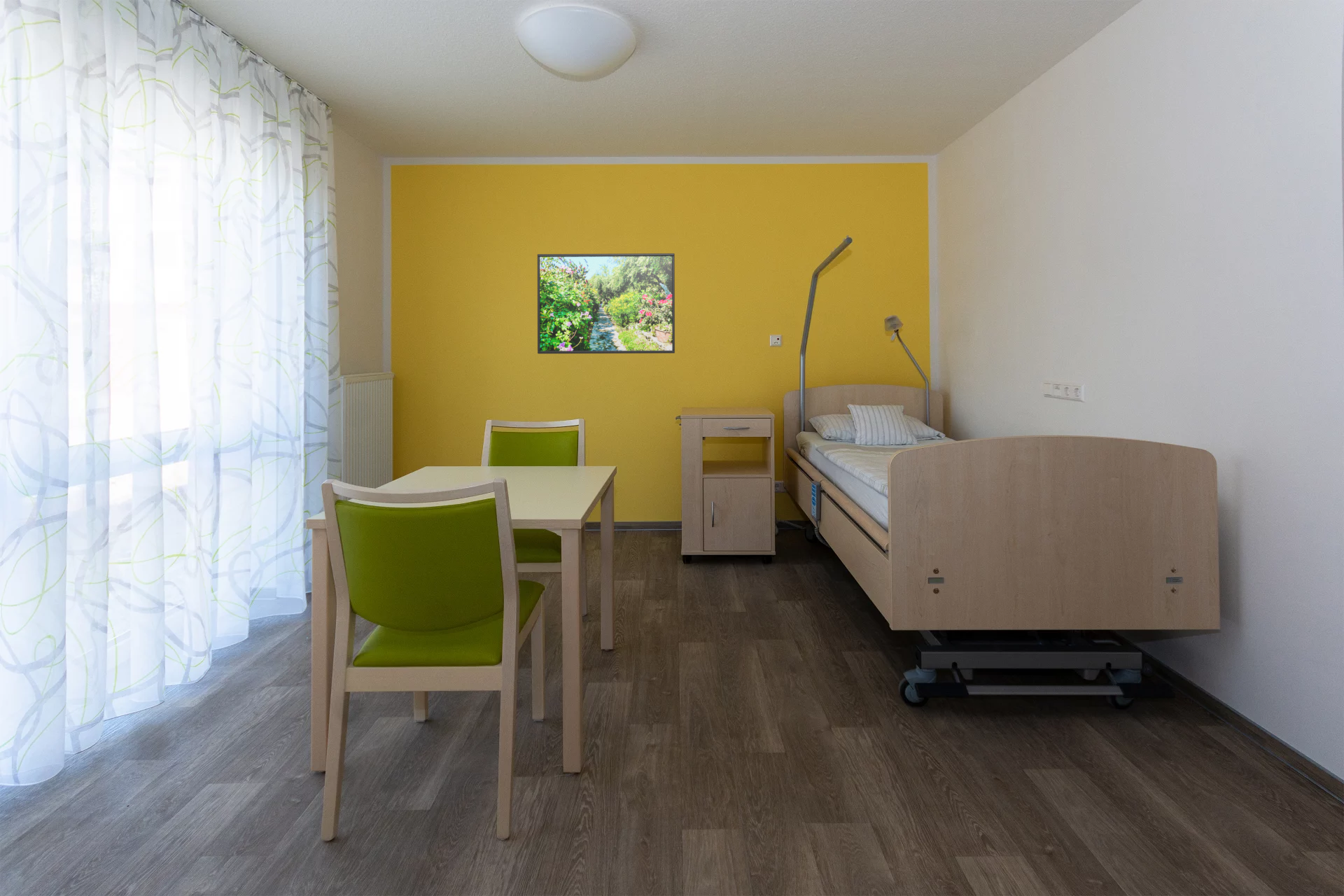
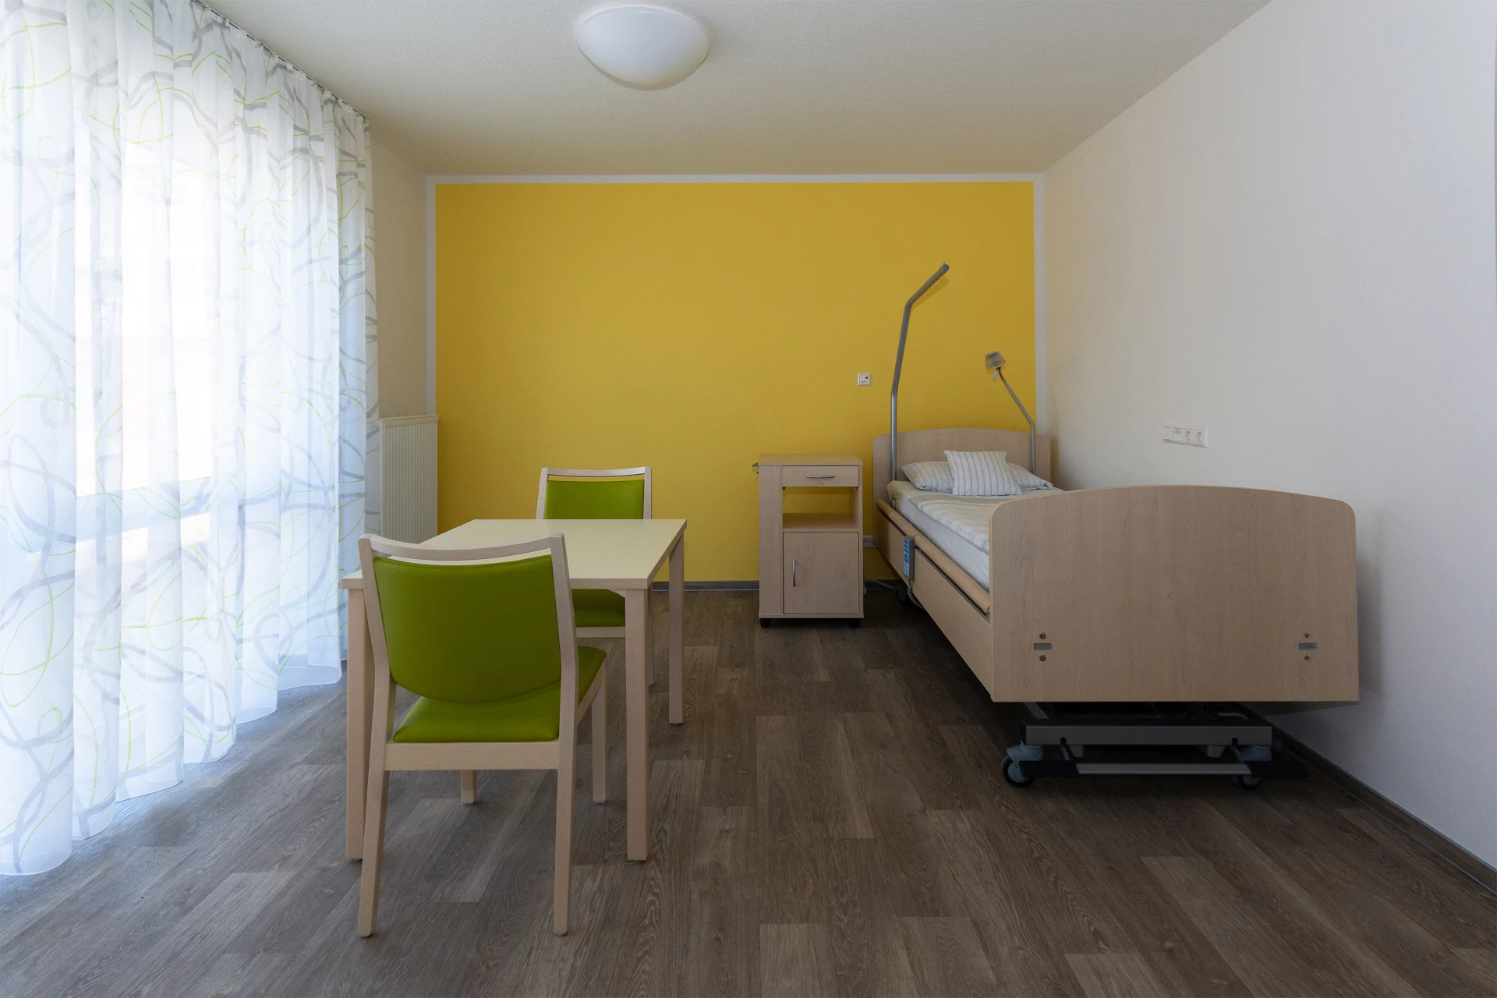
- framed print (606, 303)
